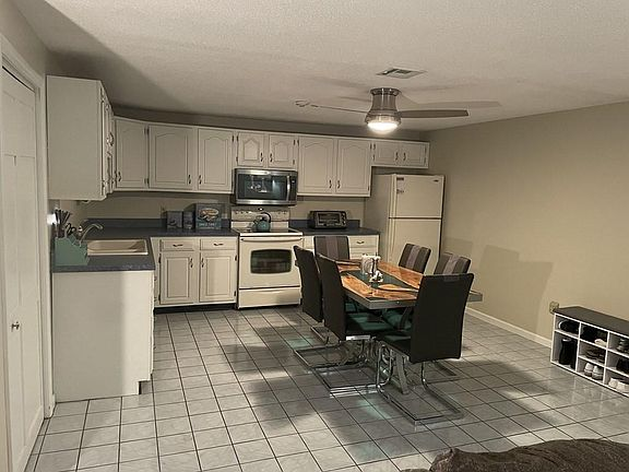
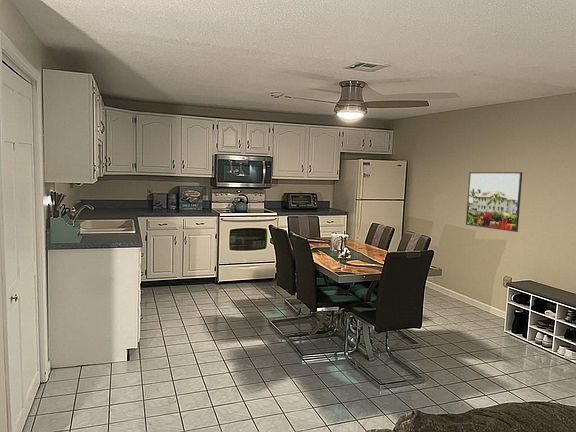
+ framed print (492, 200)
